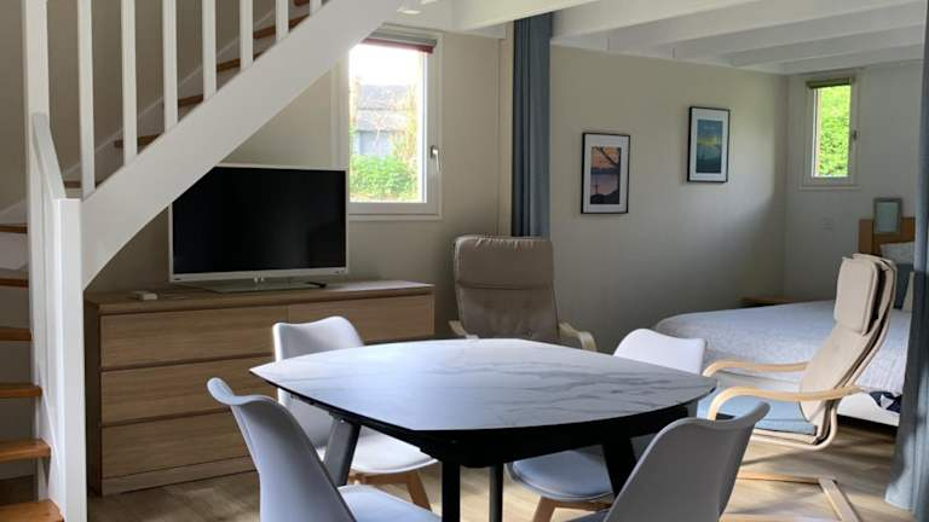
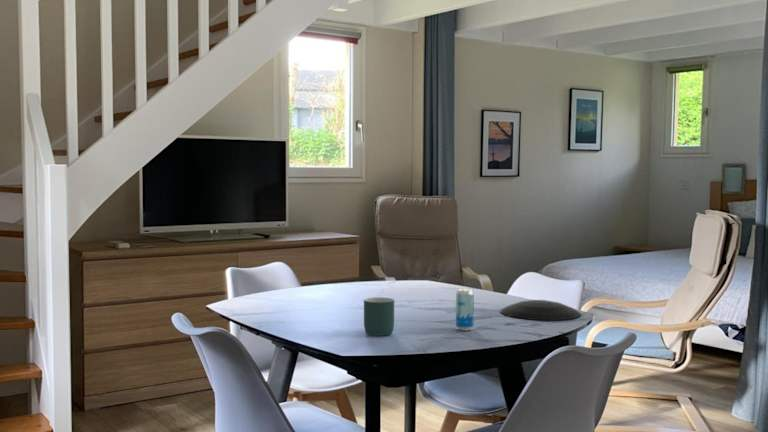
+ mug (378, 315)
+ plate (540, 306)
+ beverage can (464, 309)
